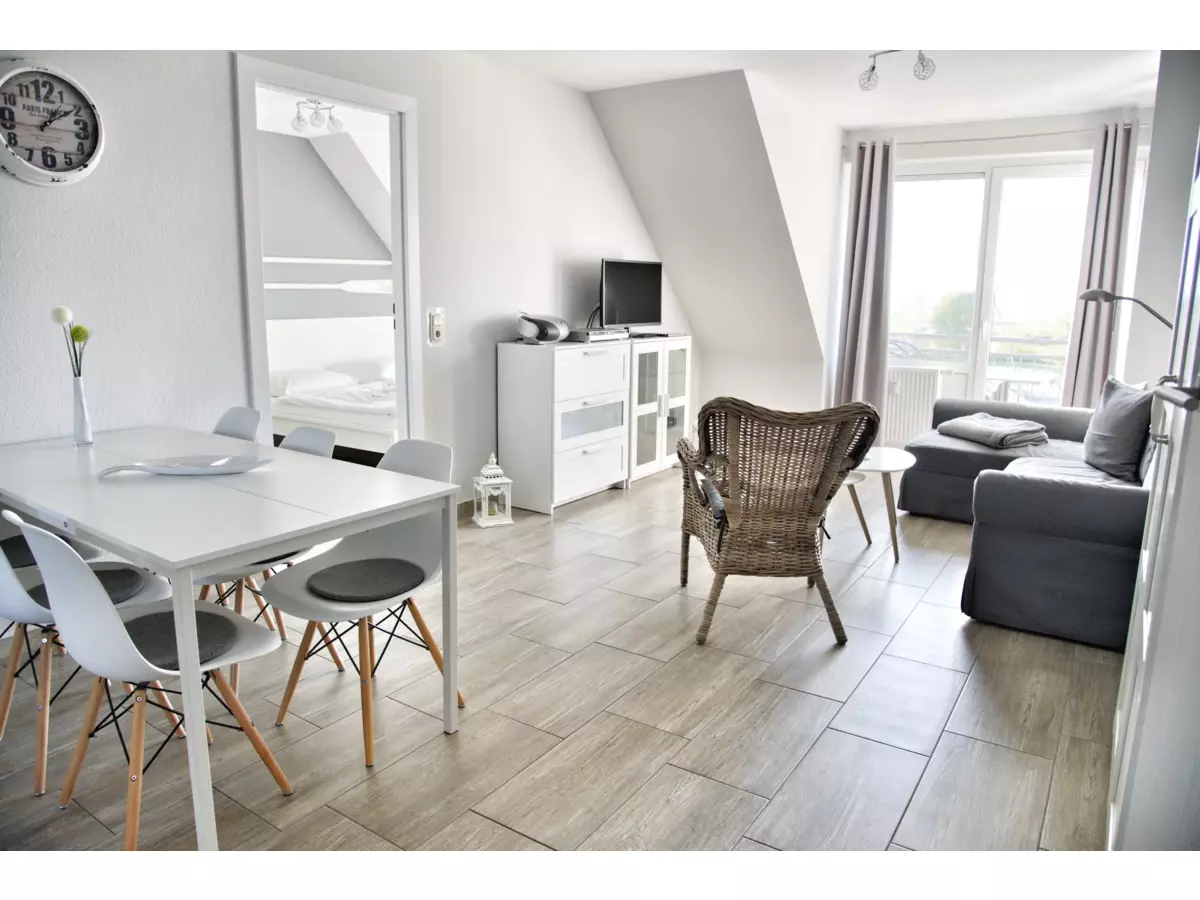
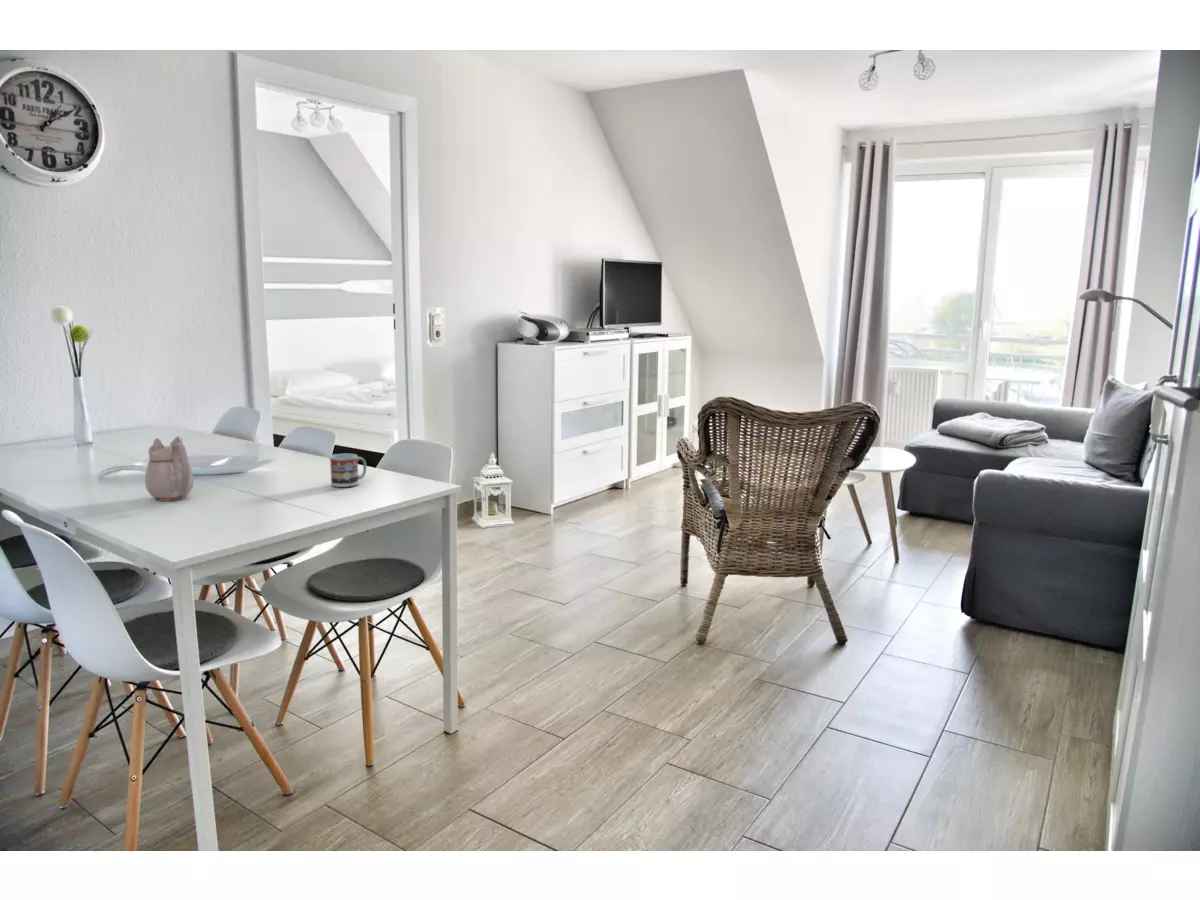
+ cup (348, 469)
+ teapot (170, 468)
